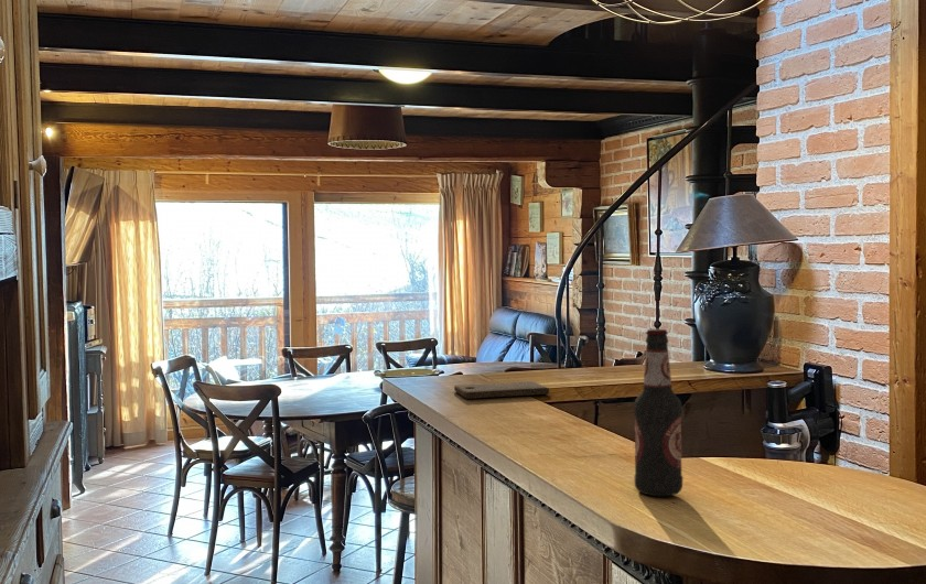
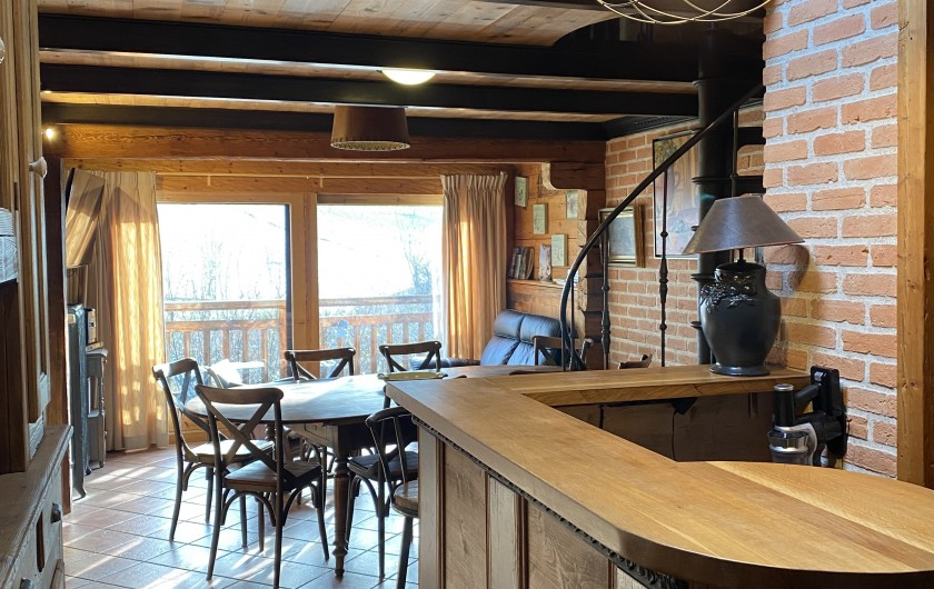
- cutting board (500, 389)
- bottle (657, 411)
